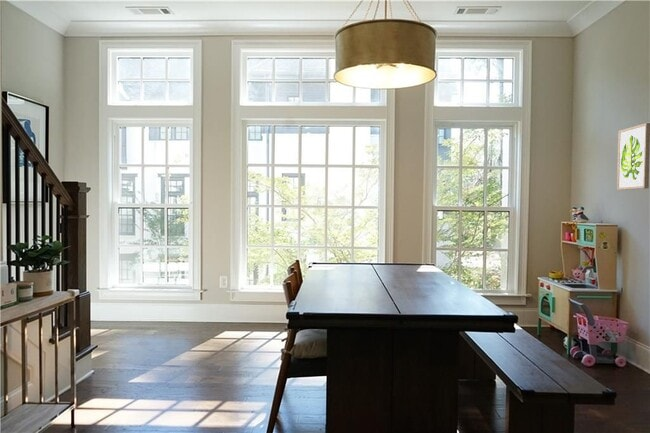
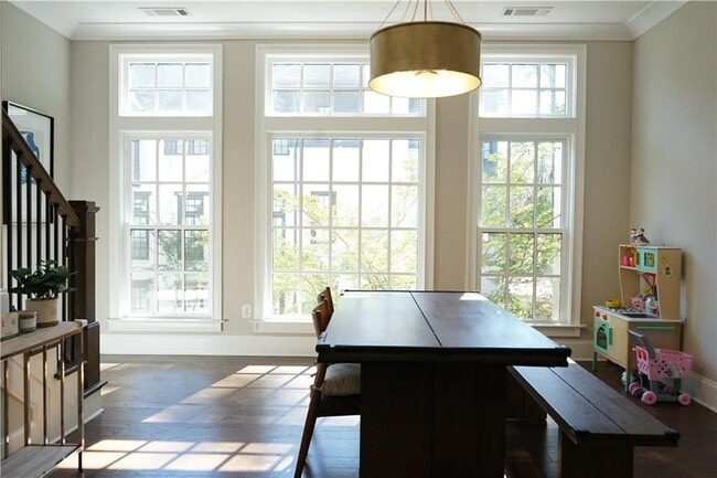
- wall art (632, 158)
